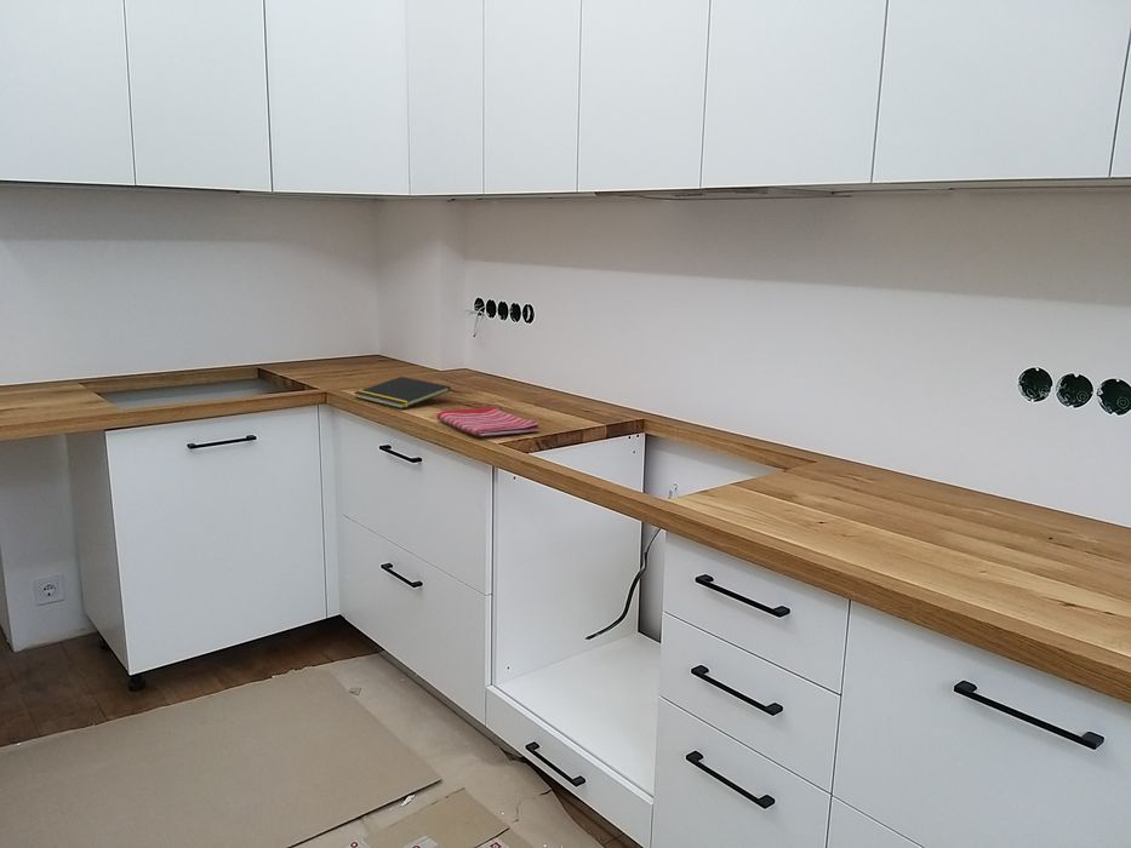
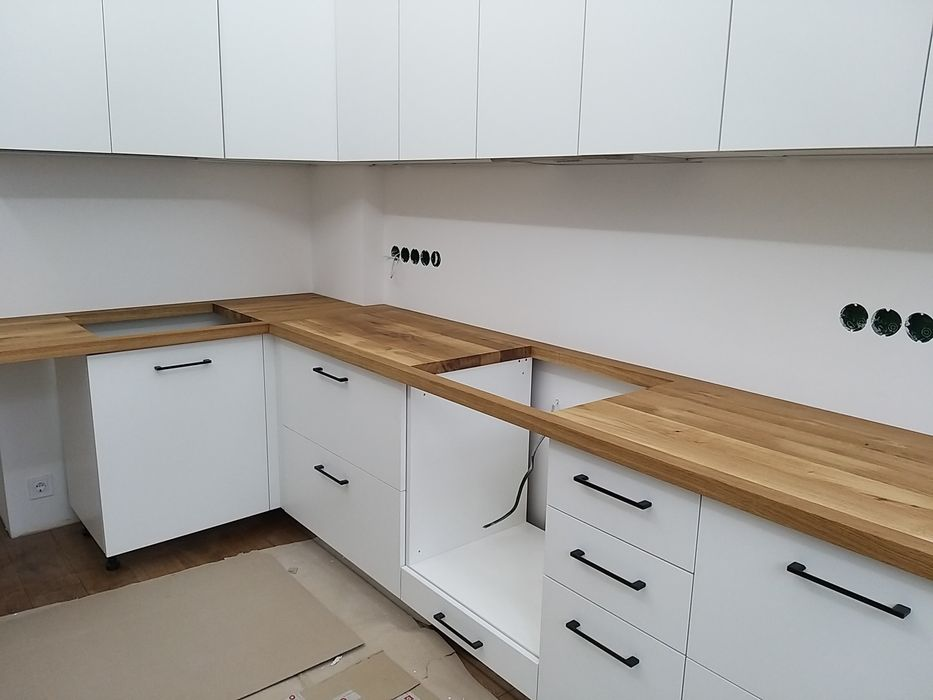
- dish towel (486, 420)
- notepad (401, 391)
